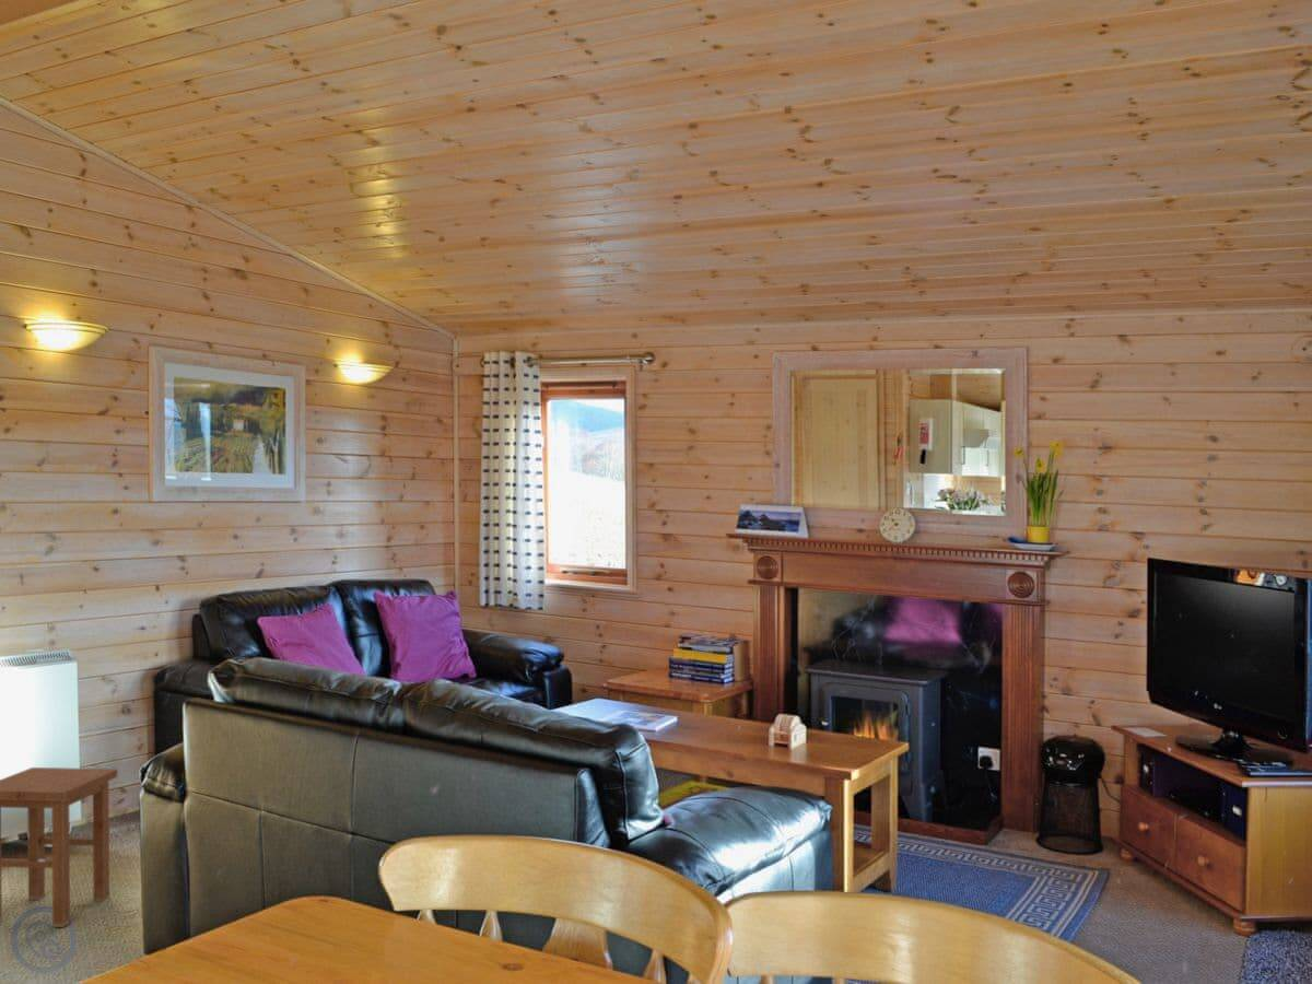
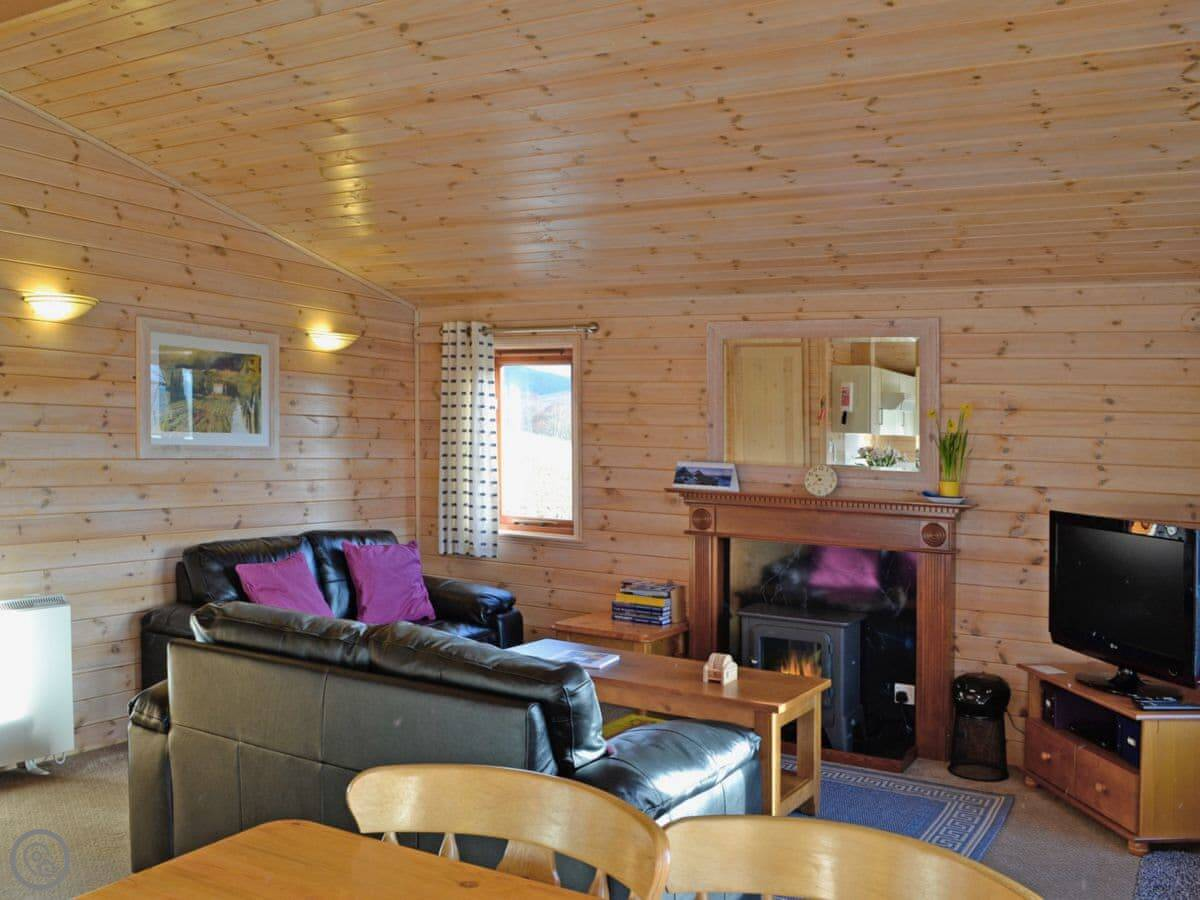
- stool (48, 844)
